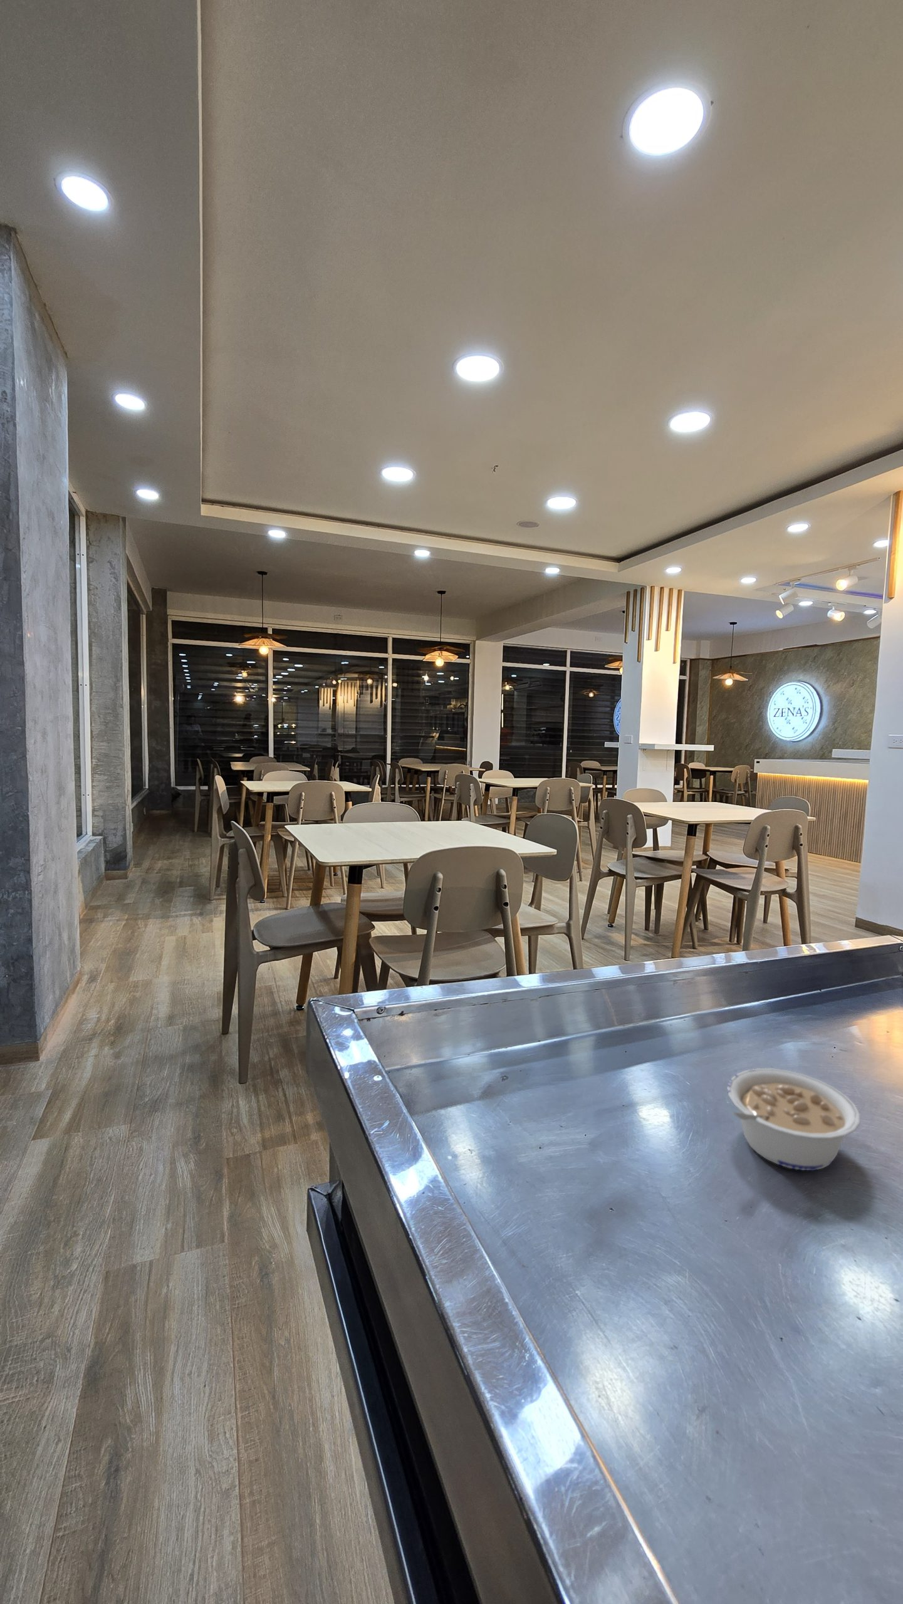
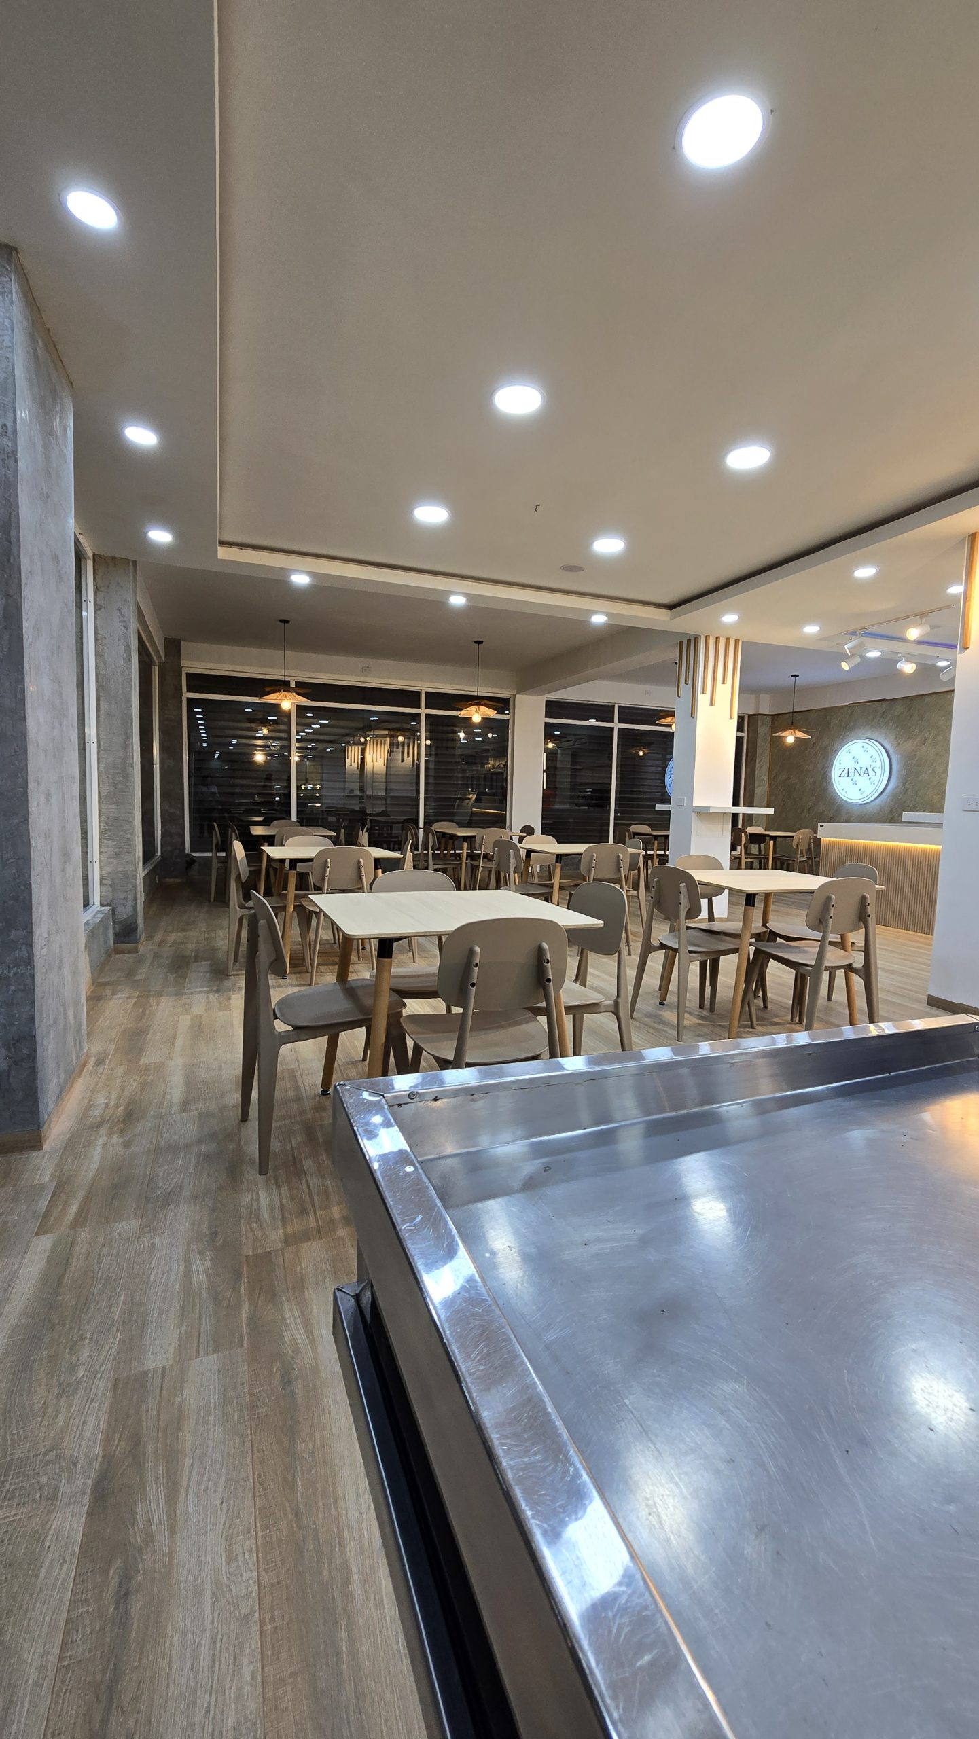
- legume (791, 1119)
